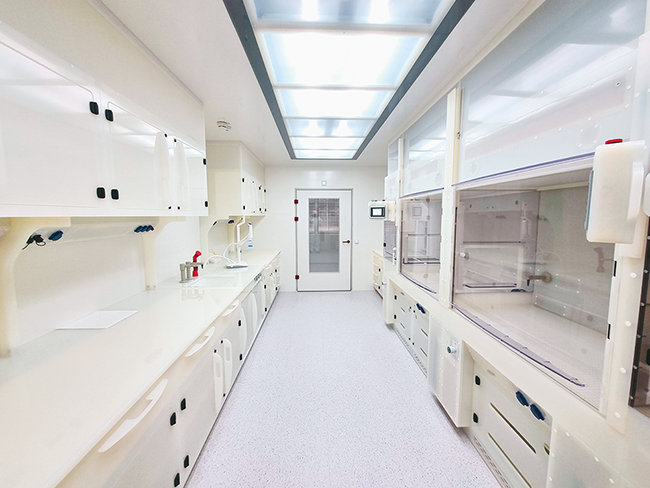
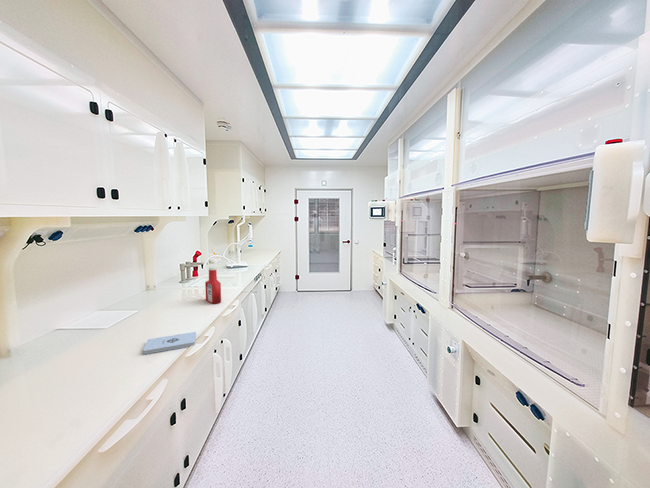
+ notepad (171, 342)
+ soap bottle (212, 284)
